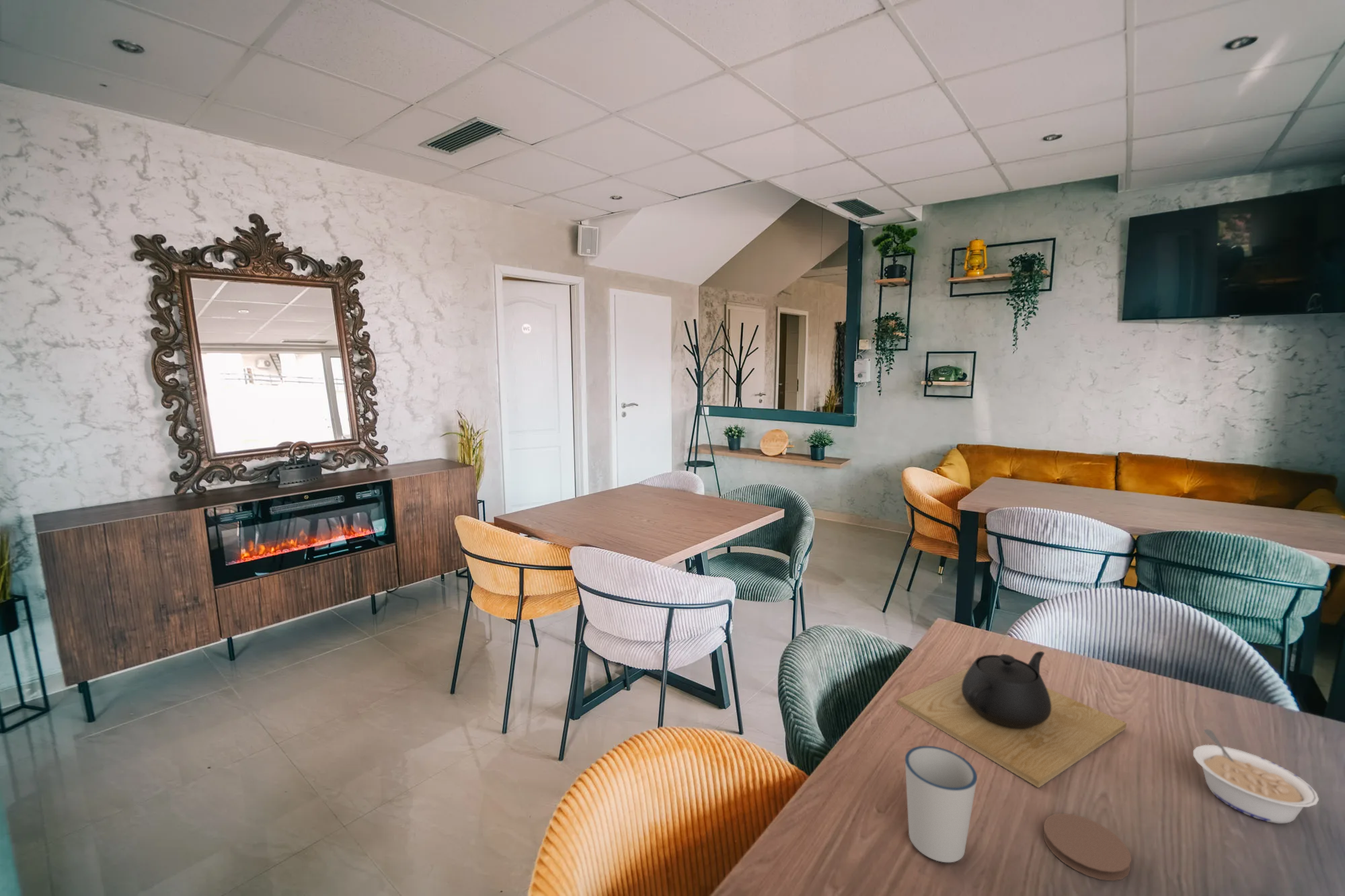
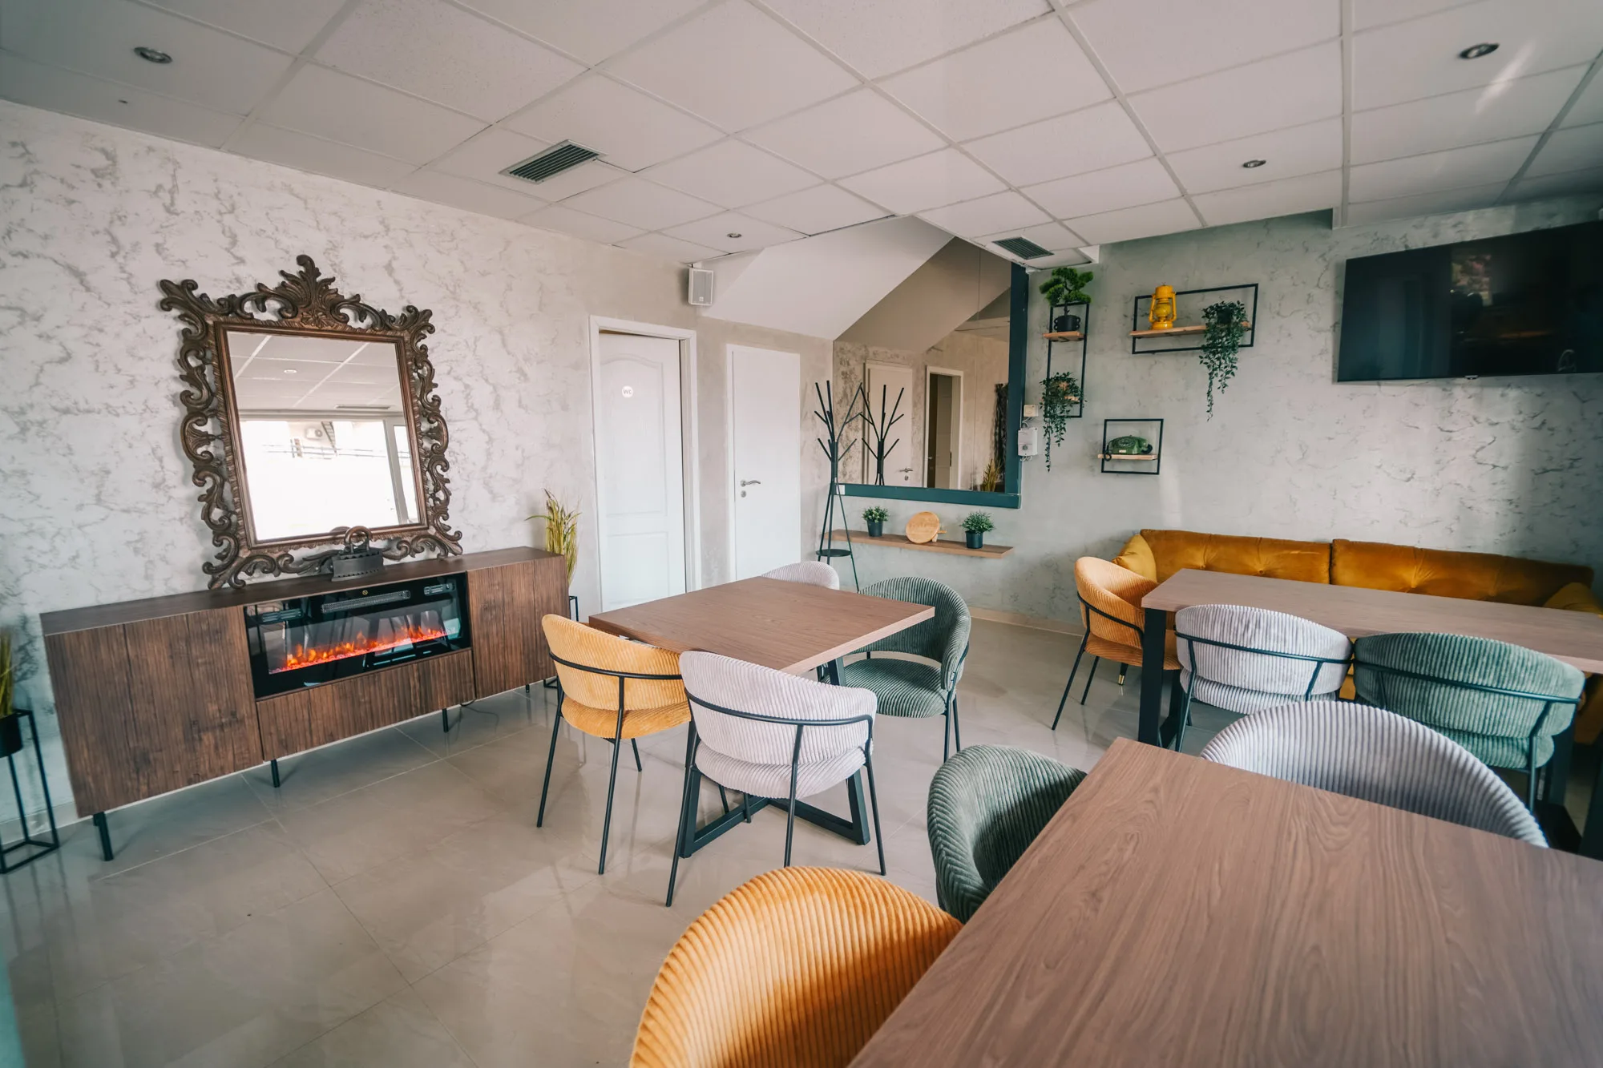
- coaster (1085, 845)
- cup (941, 802)
- teapot (1009, 685)
- legume (1245, 782)
